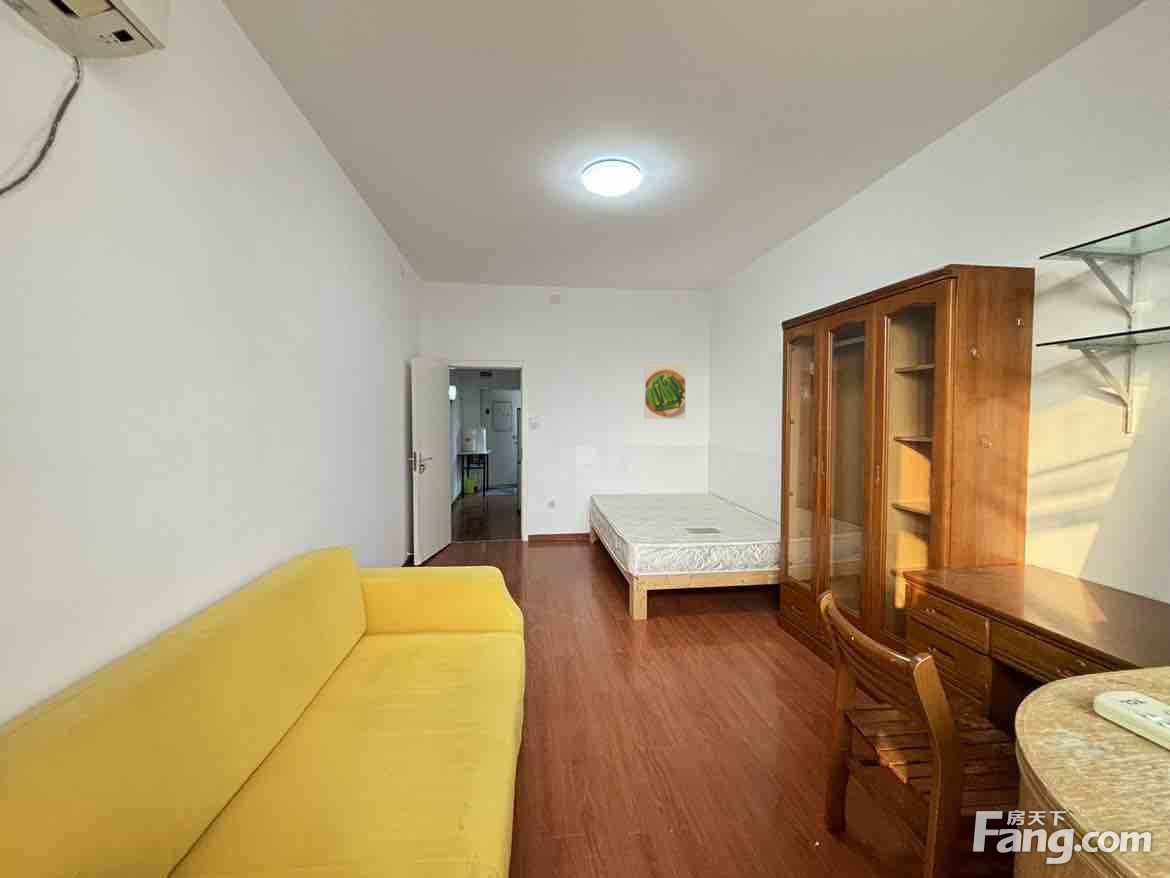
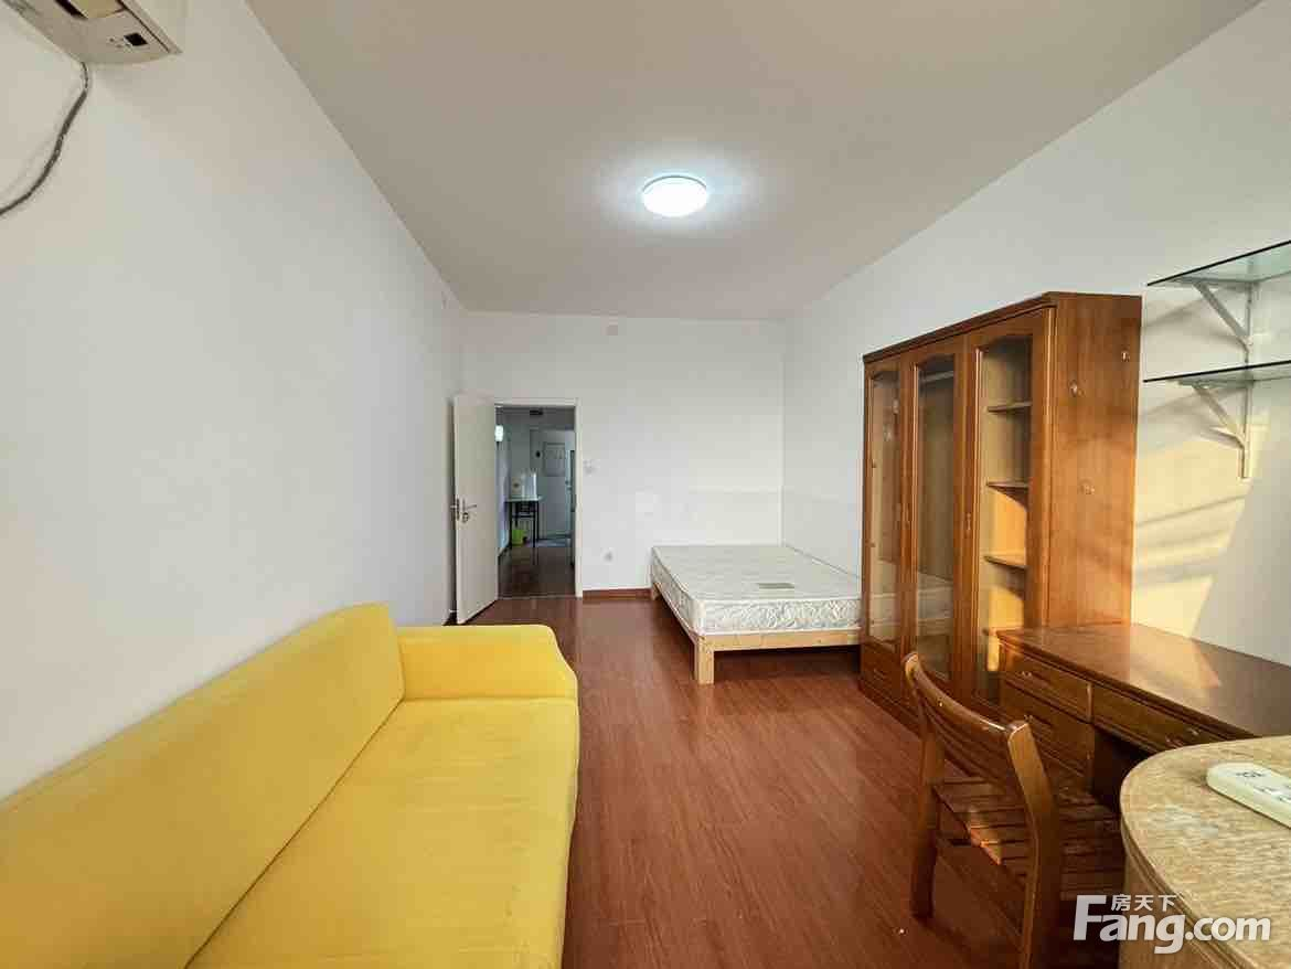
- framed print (665, 391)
